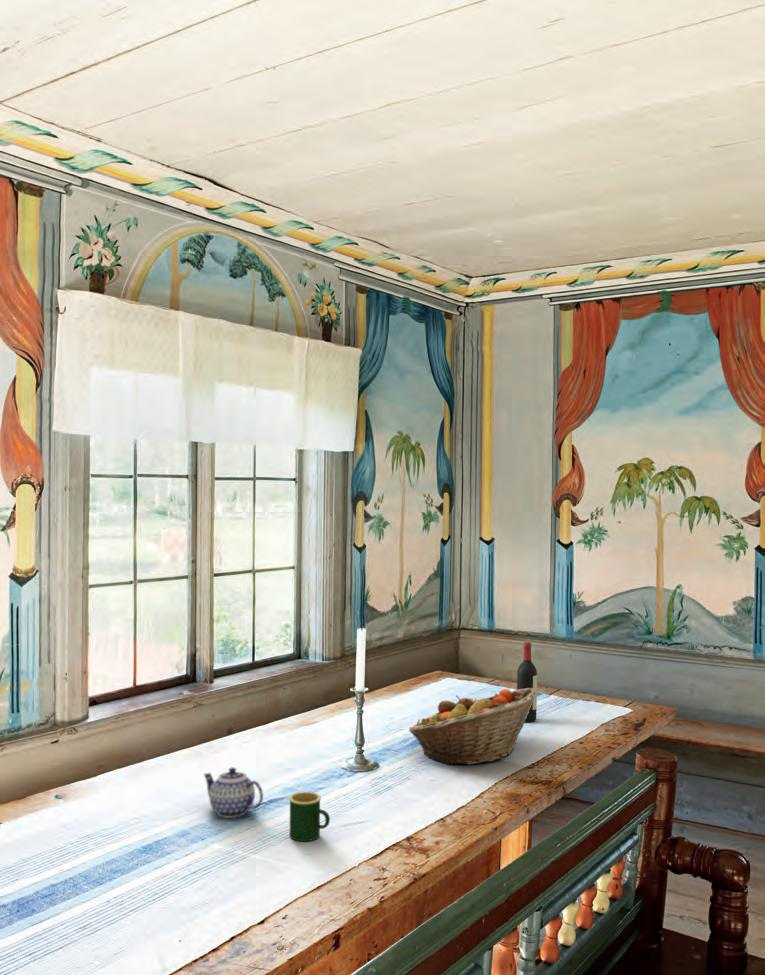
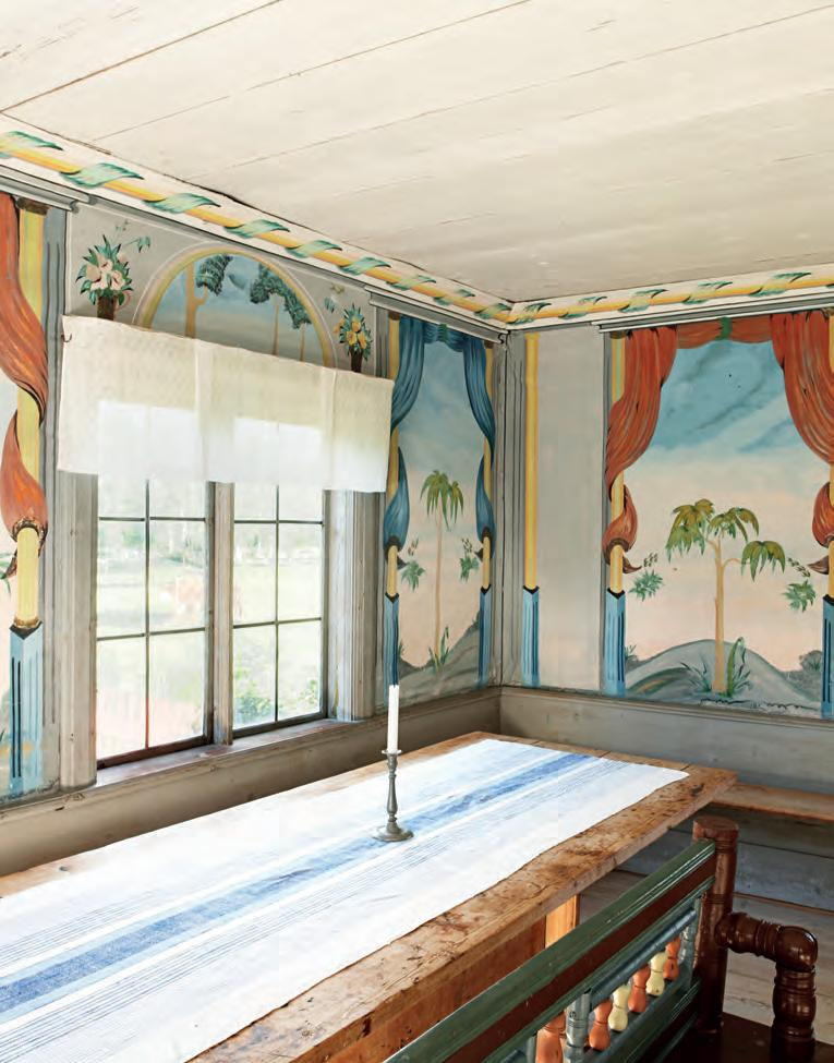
- teapot (232, 790)
- wine bottle (526, 681)
- mug (310, 818)
- fruit basket (474, 720)
